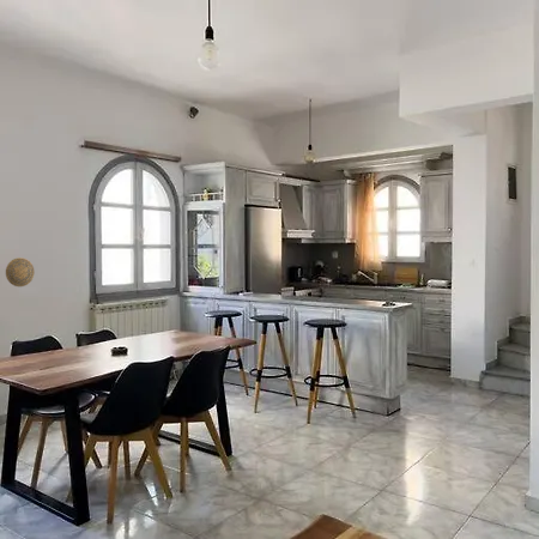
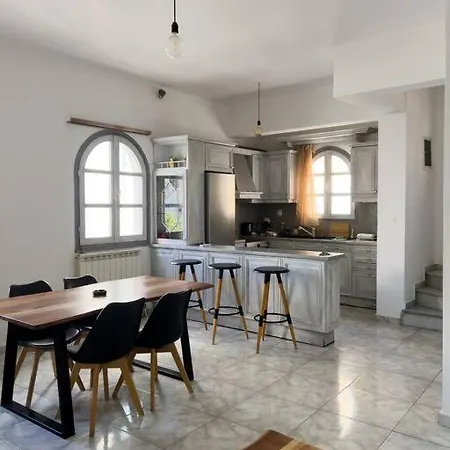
- decorative plate (20, 272)
